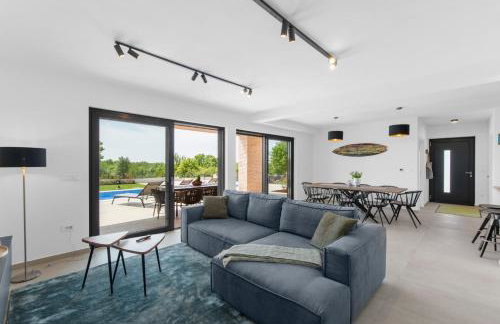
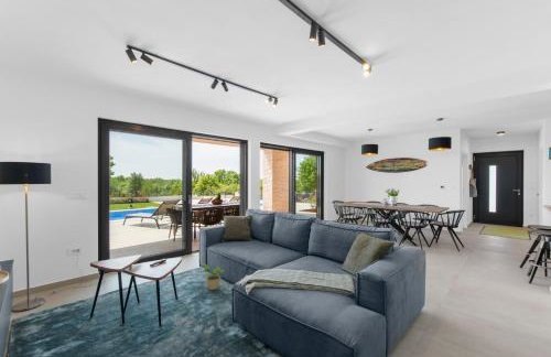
+ potted plant (213, 274)
